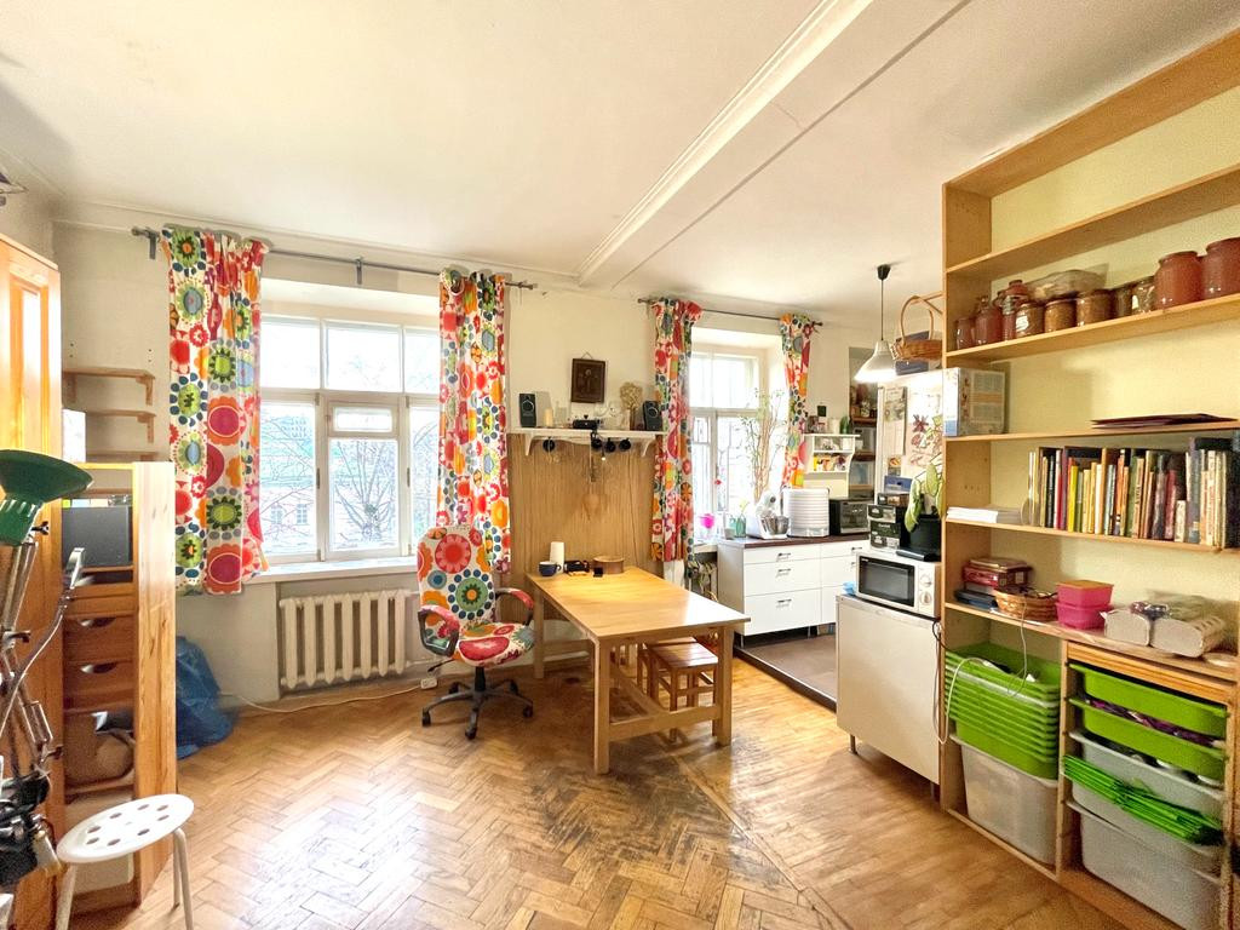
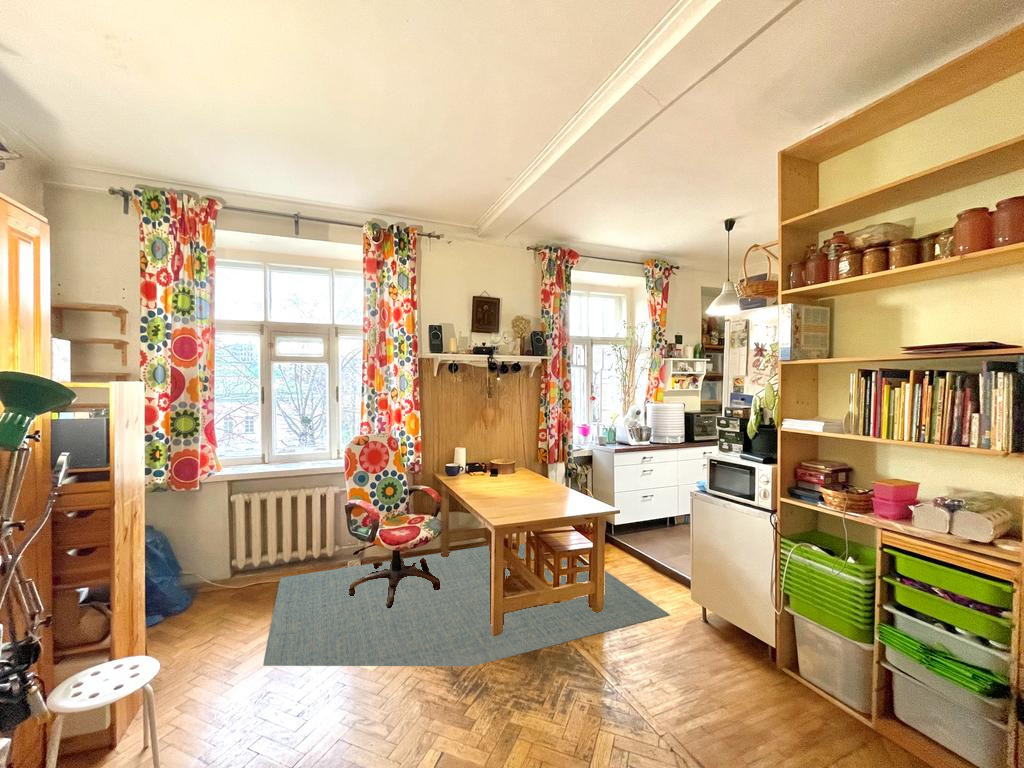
+ rug (459, 594)
